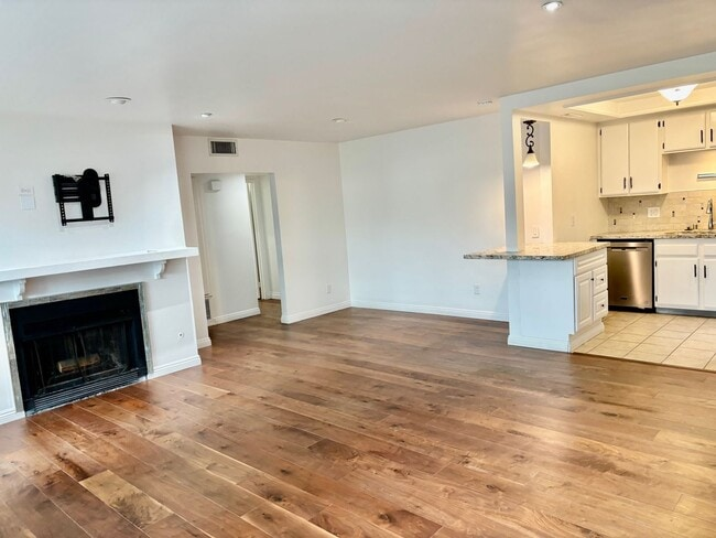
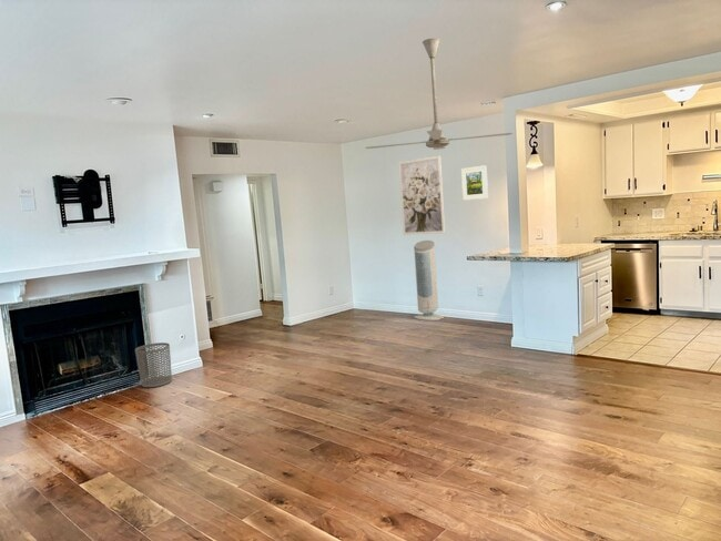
+ ceiling fan (434, 94)
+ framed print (474, 183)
+ air purifier (426, 279)
+ waste bin (154, 365)
+ wall art (420, 196)
